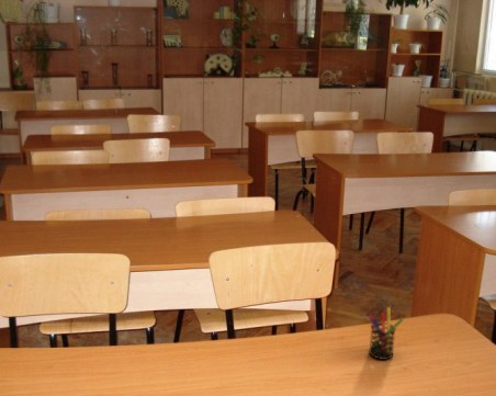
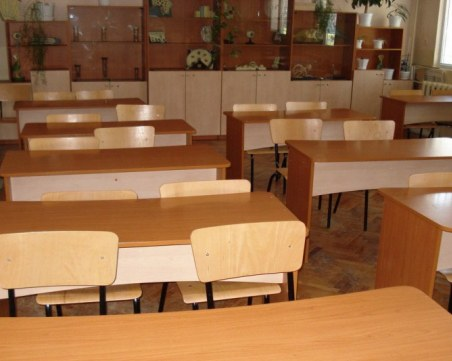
- pen holder (385, 332)
